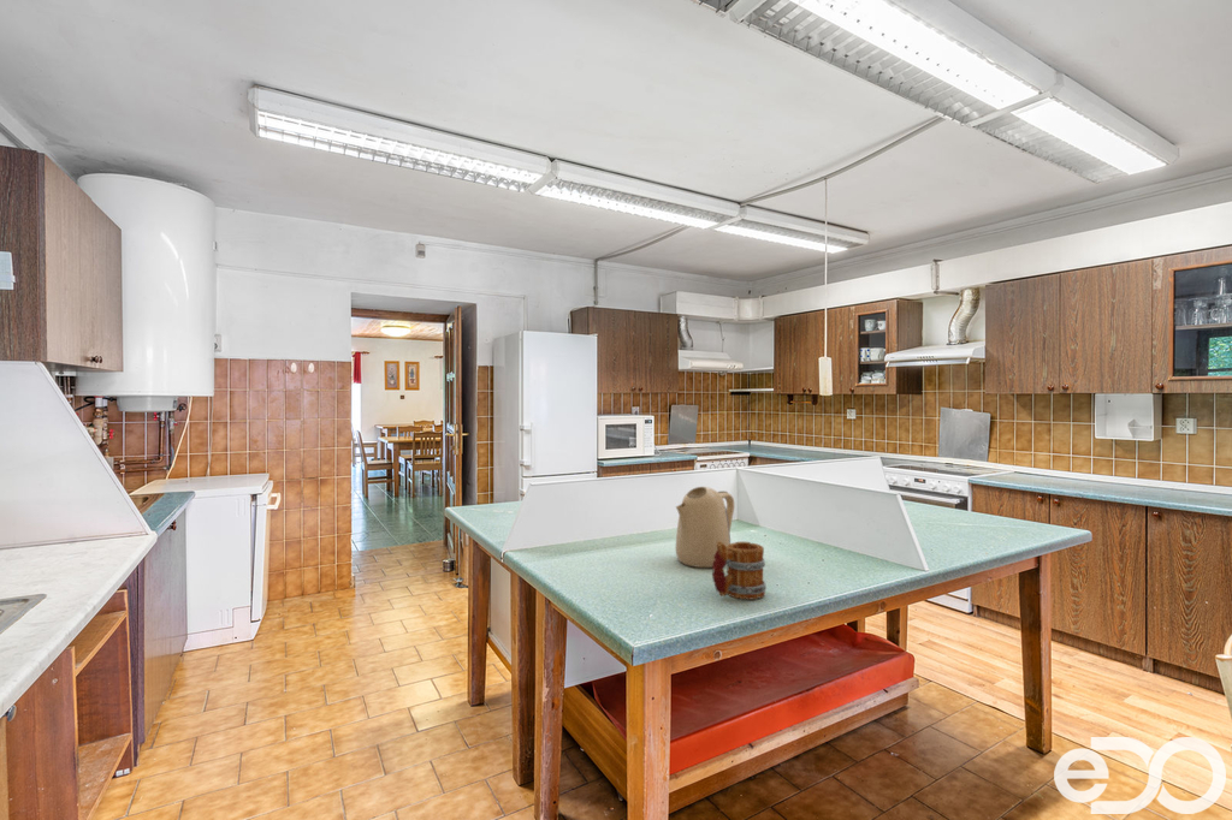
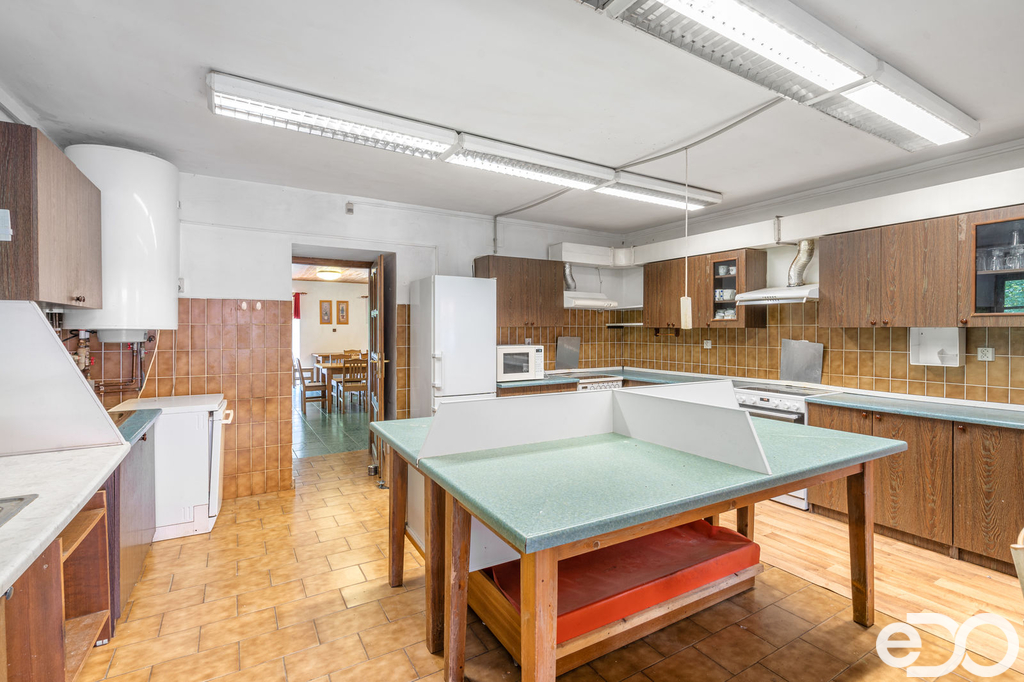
- kettle (705, 523)
- mug (738, 566)
